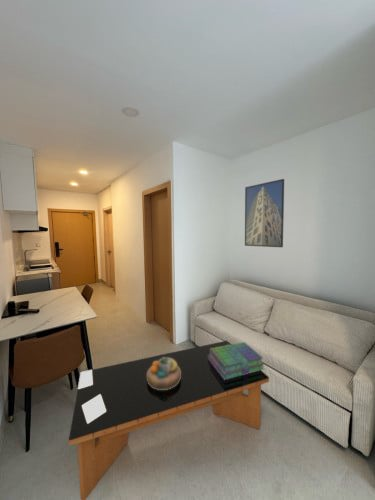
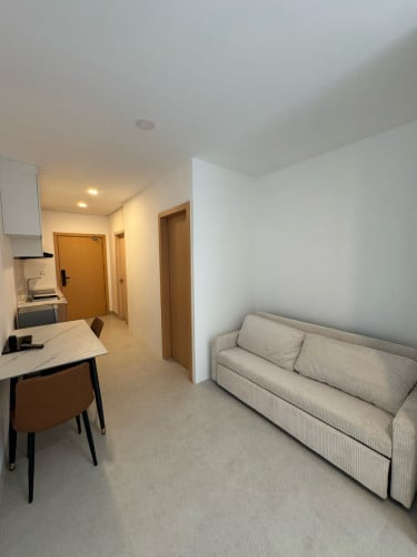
- coffee table (173, 400)
- decorative bowl (163, 368)
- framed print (262, 215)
- stack of books (235, 357)
